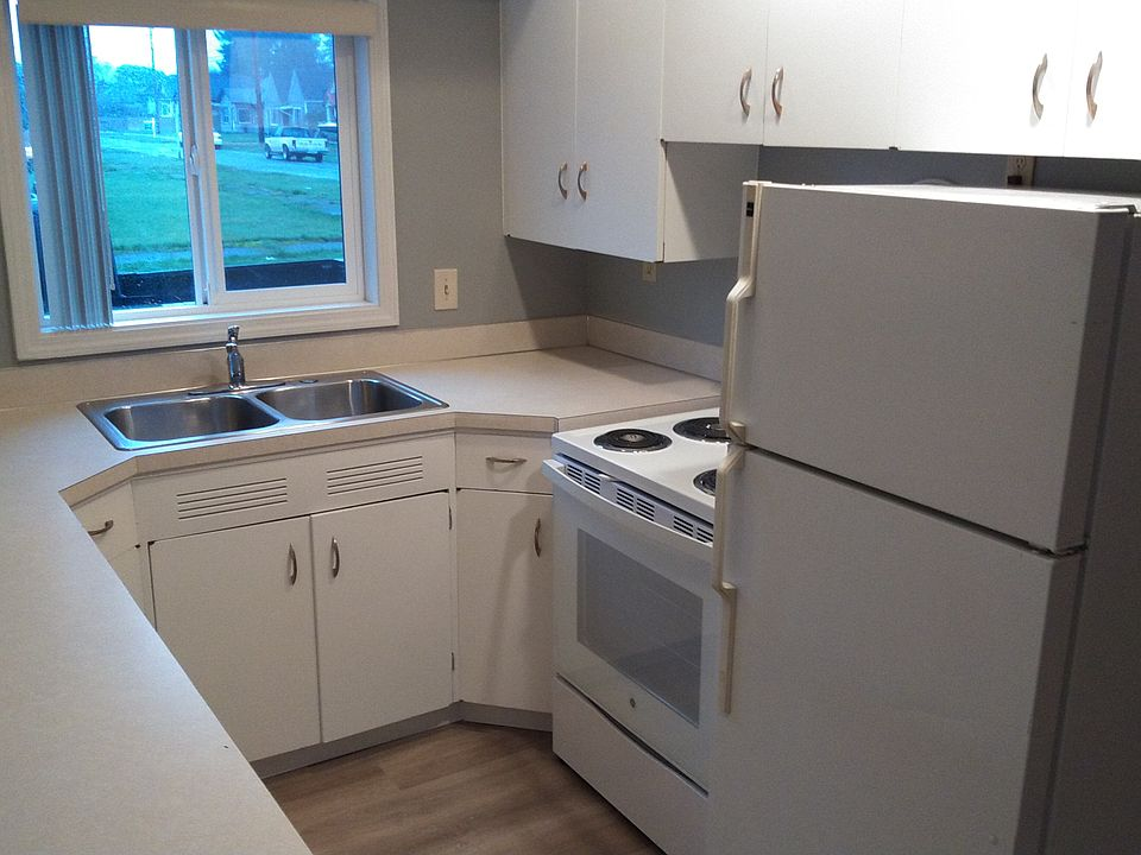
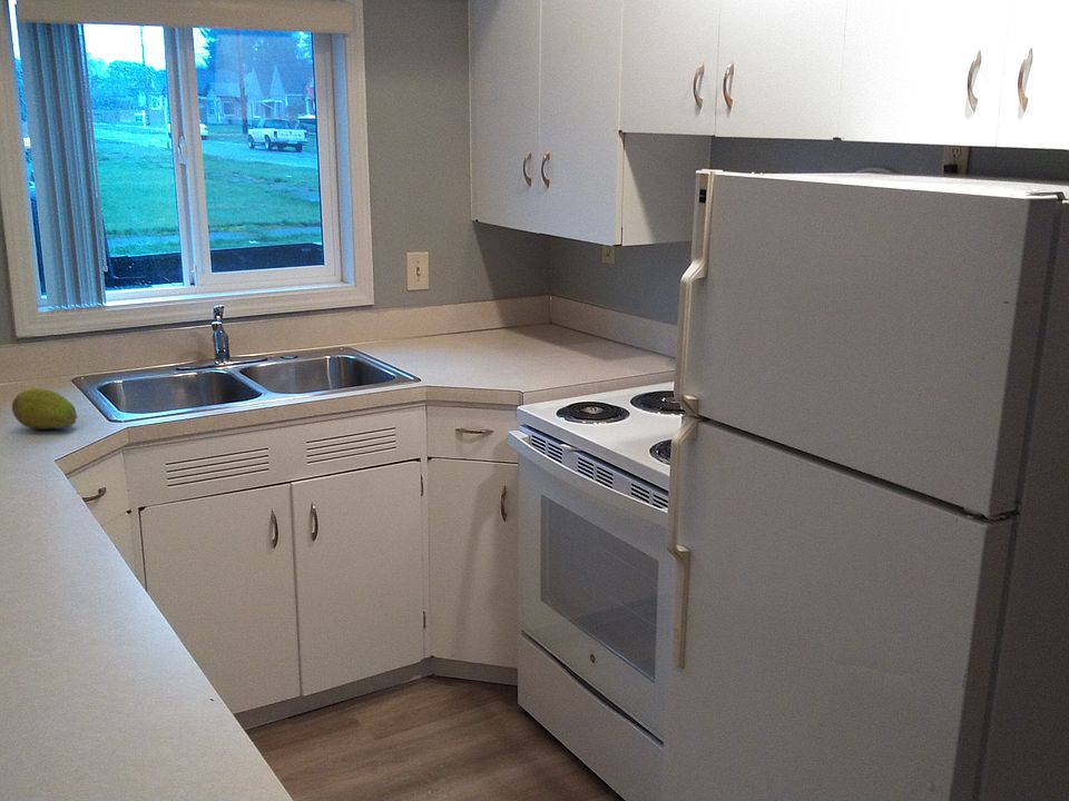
+ fruit (46, 408)
